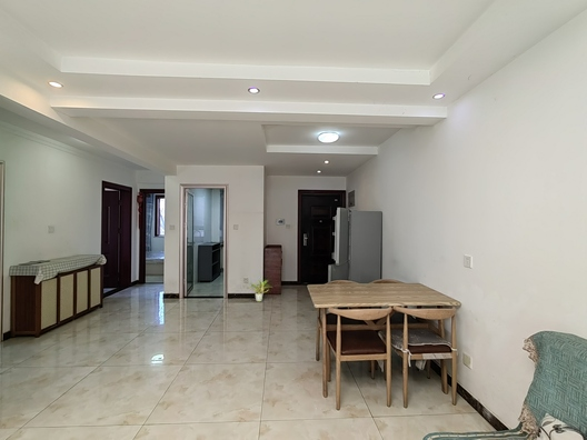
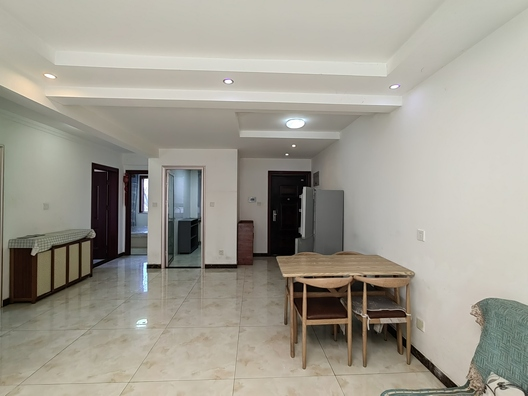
- potted plant (260, 289)
